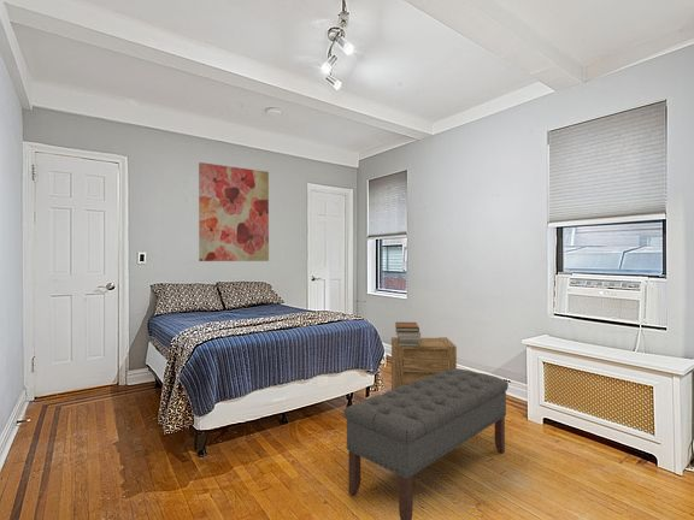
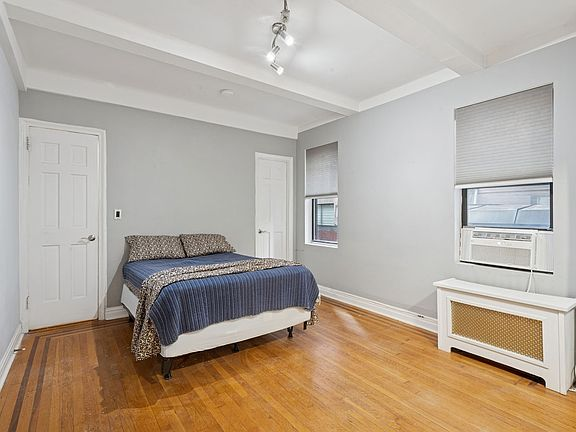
- nightstand (422, 376)
- wall art (235, 214)
- book stack (407, 333)
- bench (434, 430)
